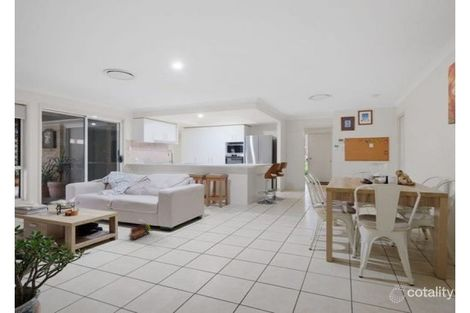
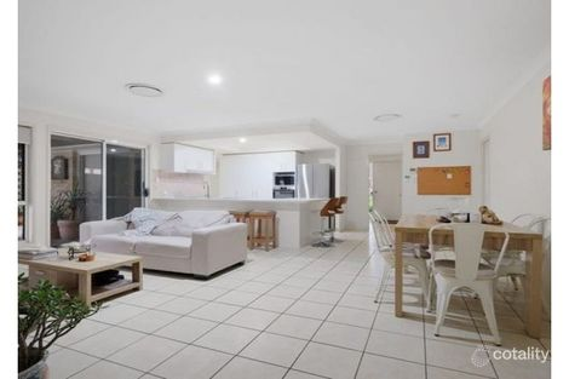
- toy train (140, 227)
